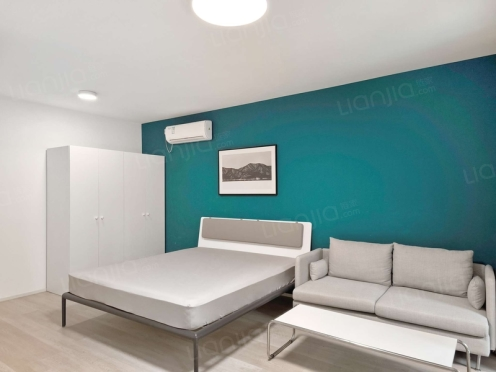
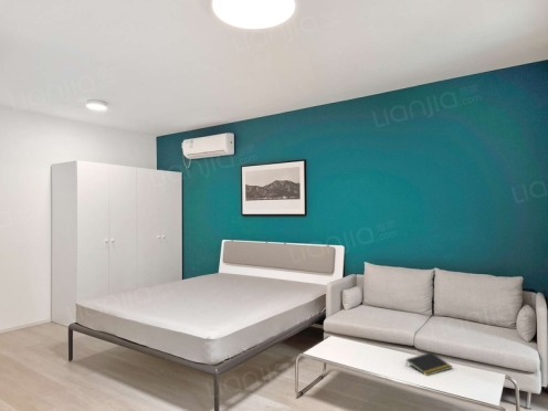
+ notepad (429, 363)
